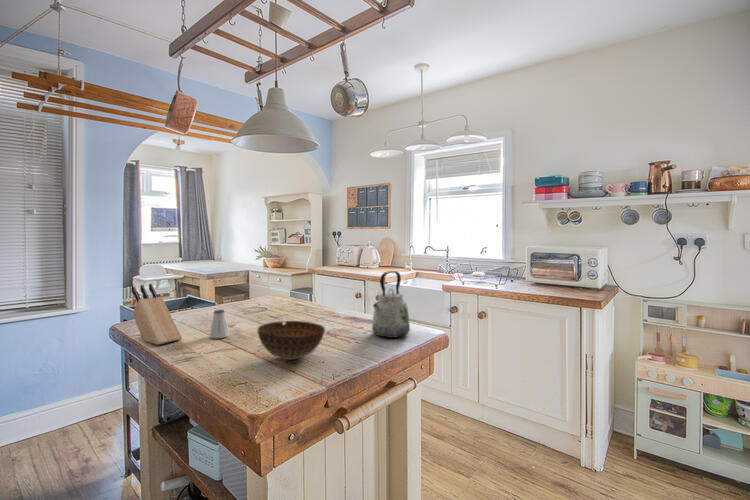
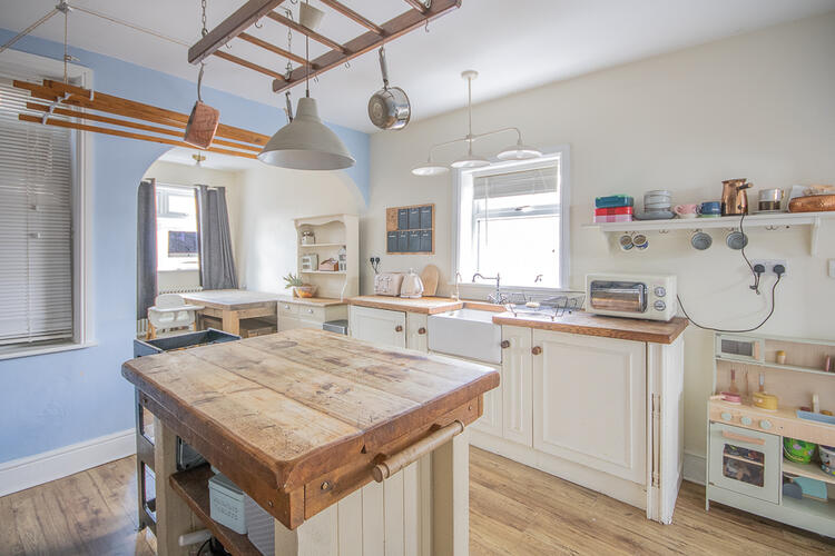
- saltshaker (219, 323)
- bowl (292, 341)
- kettle (387, 304)
- knife block (154, 311)
